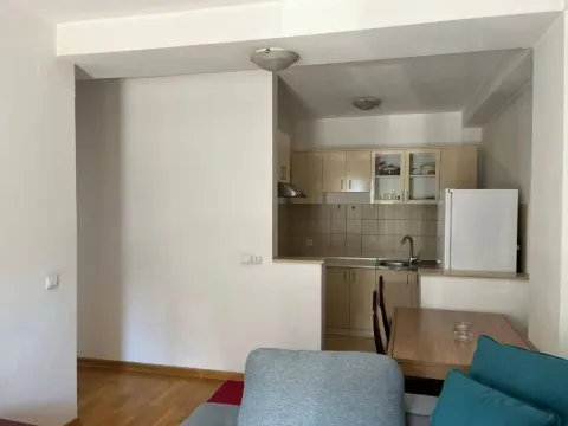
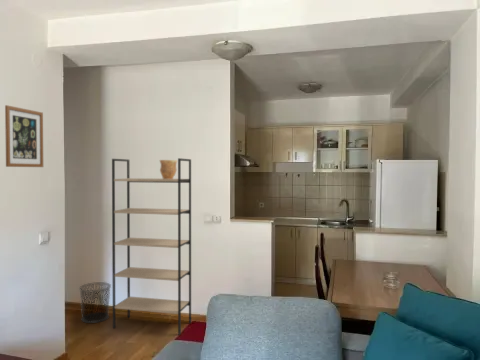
+ wall art (25, 138)
+ shelving unit (152, 242)
+ ceramic vessel (168, 169)
+ waste bin (95, 302)
